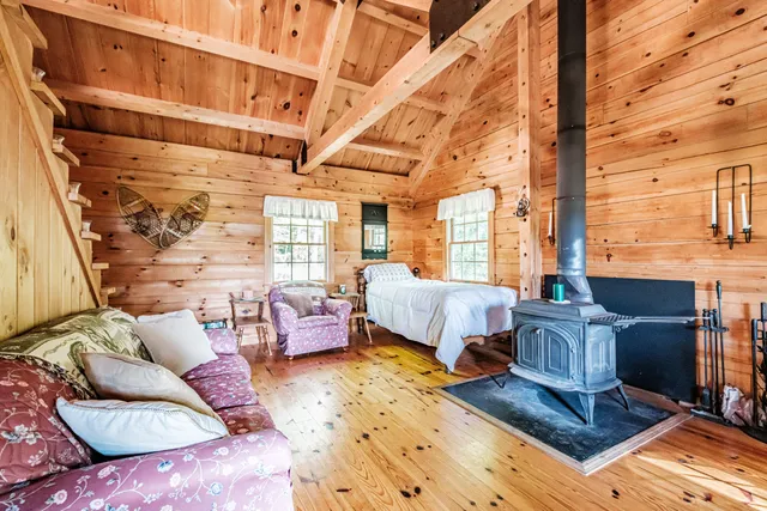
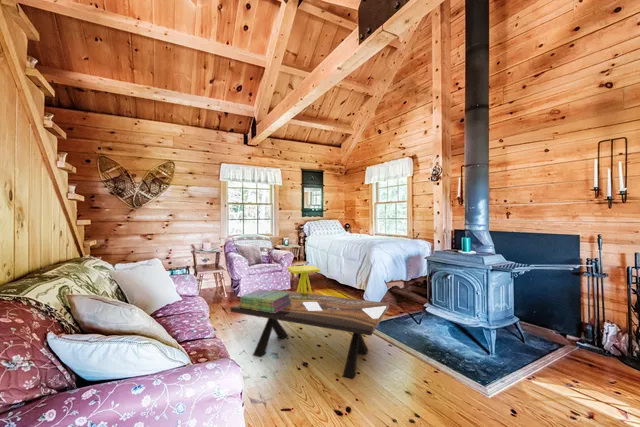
+ coffee table (311, 325)
+ side table (302, 291)
+ stack of books (265, 300)
